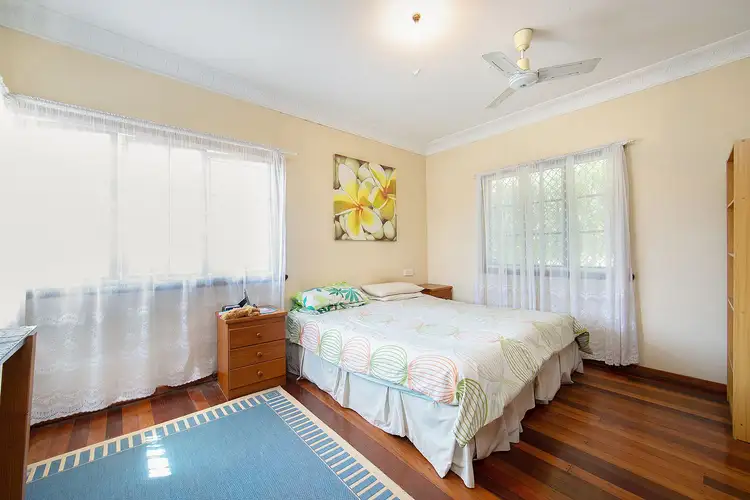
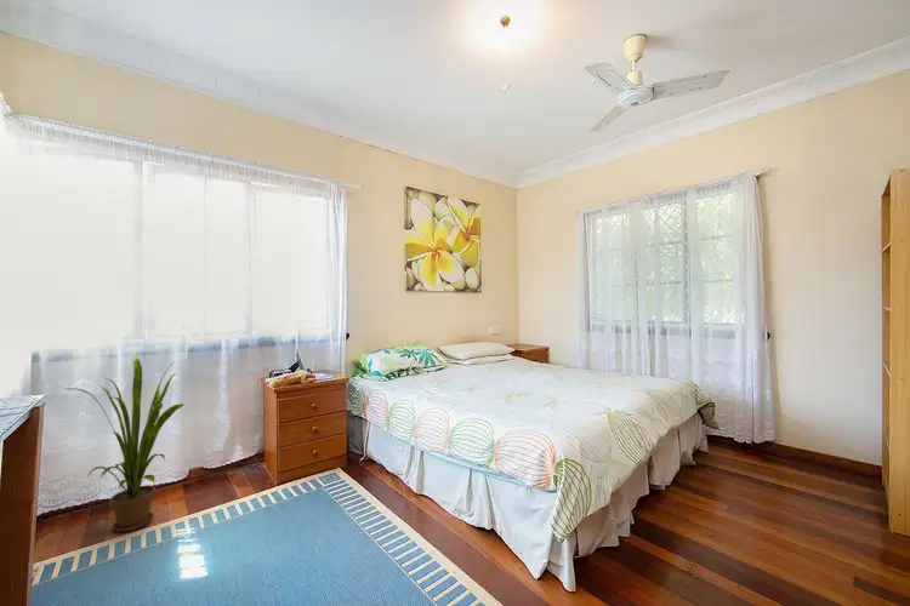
+ house plant (129, 440)
